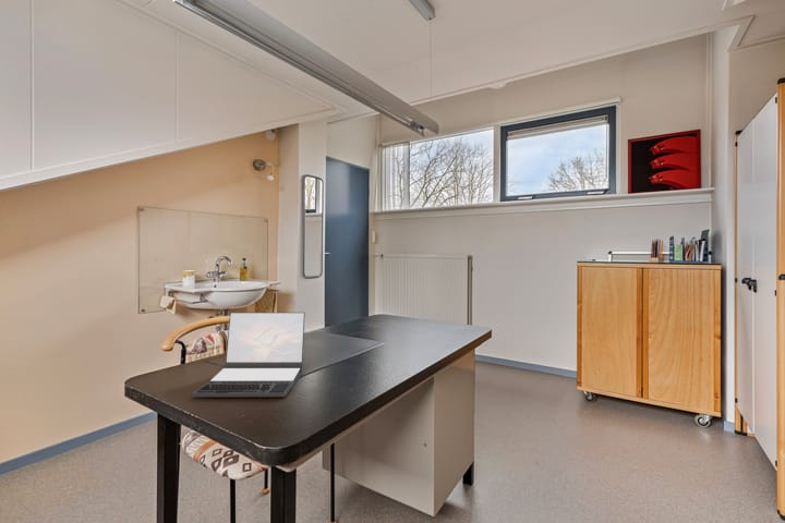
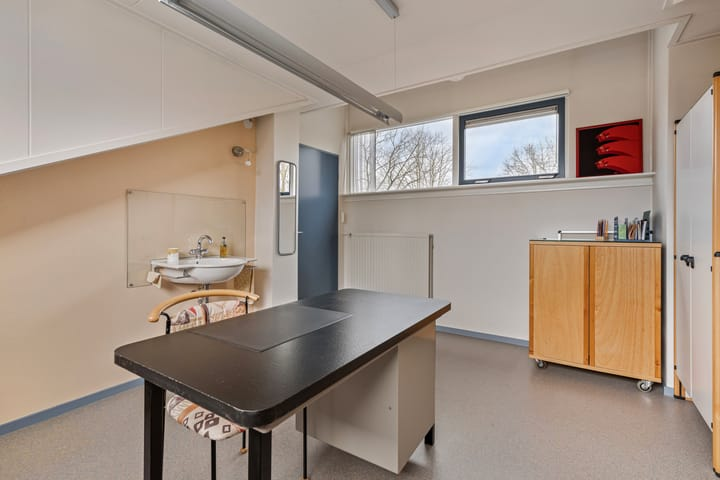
- laptop (254, 350)
